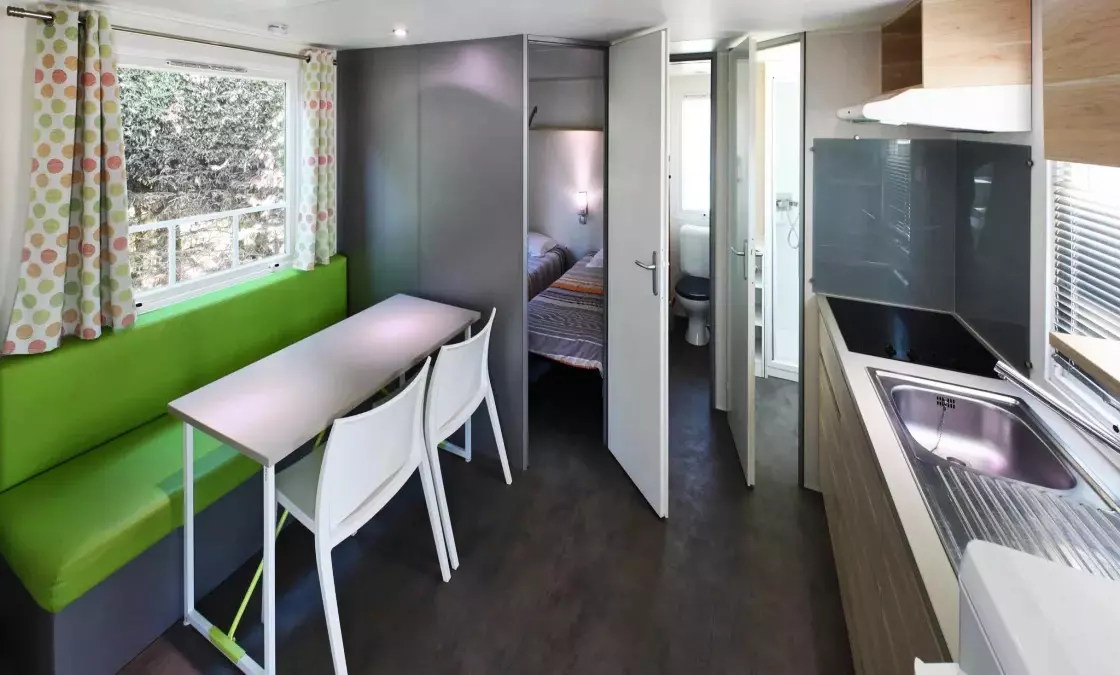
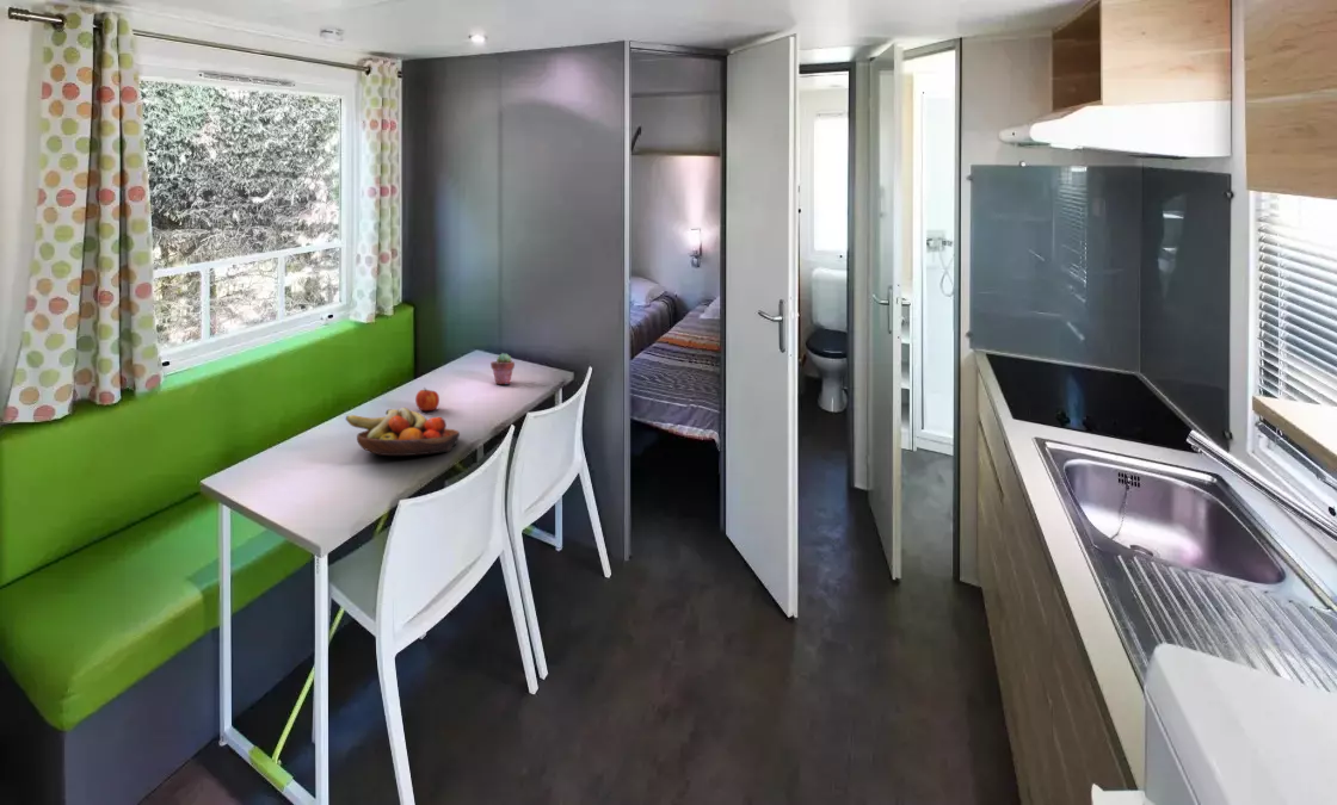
+ fruit bowl (407, 429)
+ fruit (427, 398)
+ potted succulent (503, 367)
